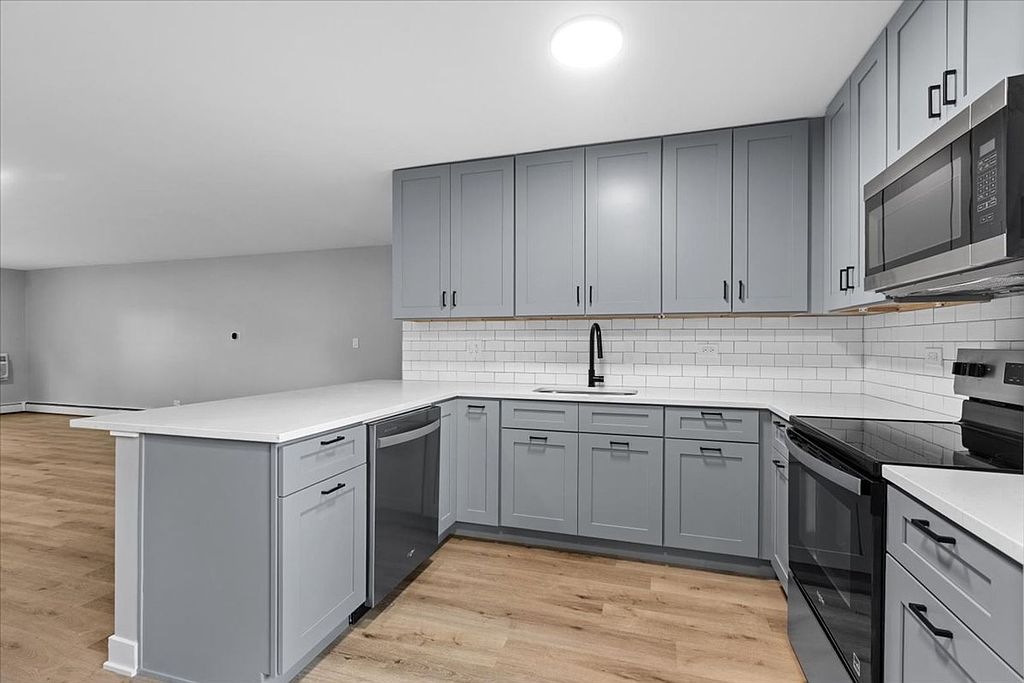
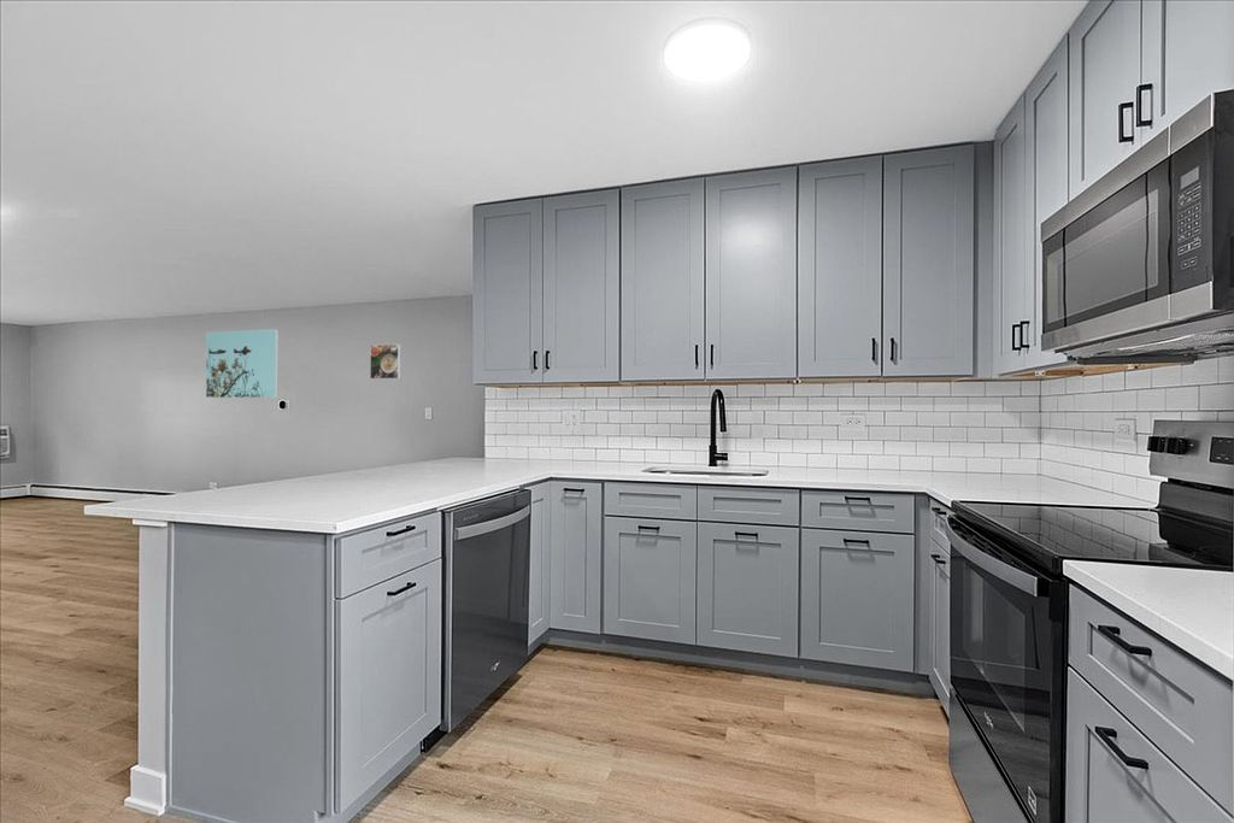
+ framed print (241, 364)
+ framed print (384, 361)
